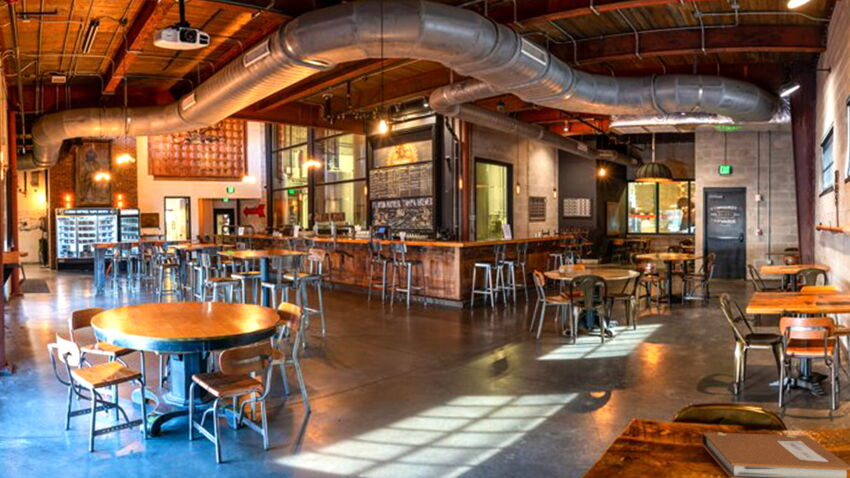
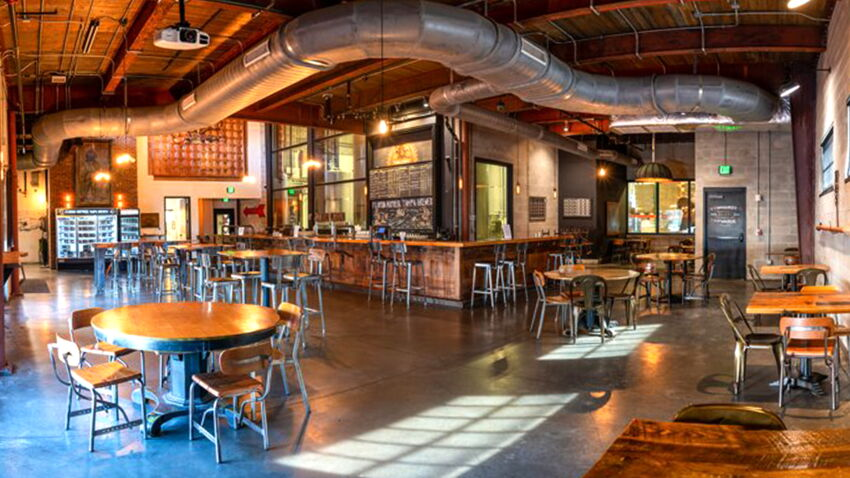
- notebook (773, 455)
